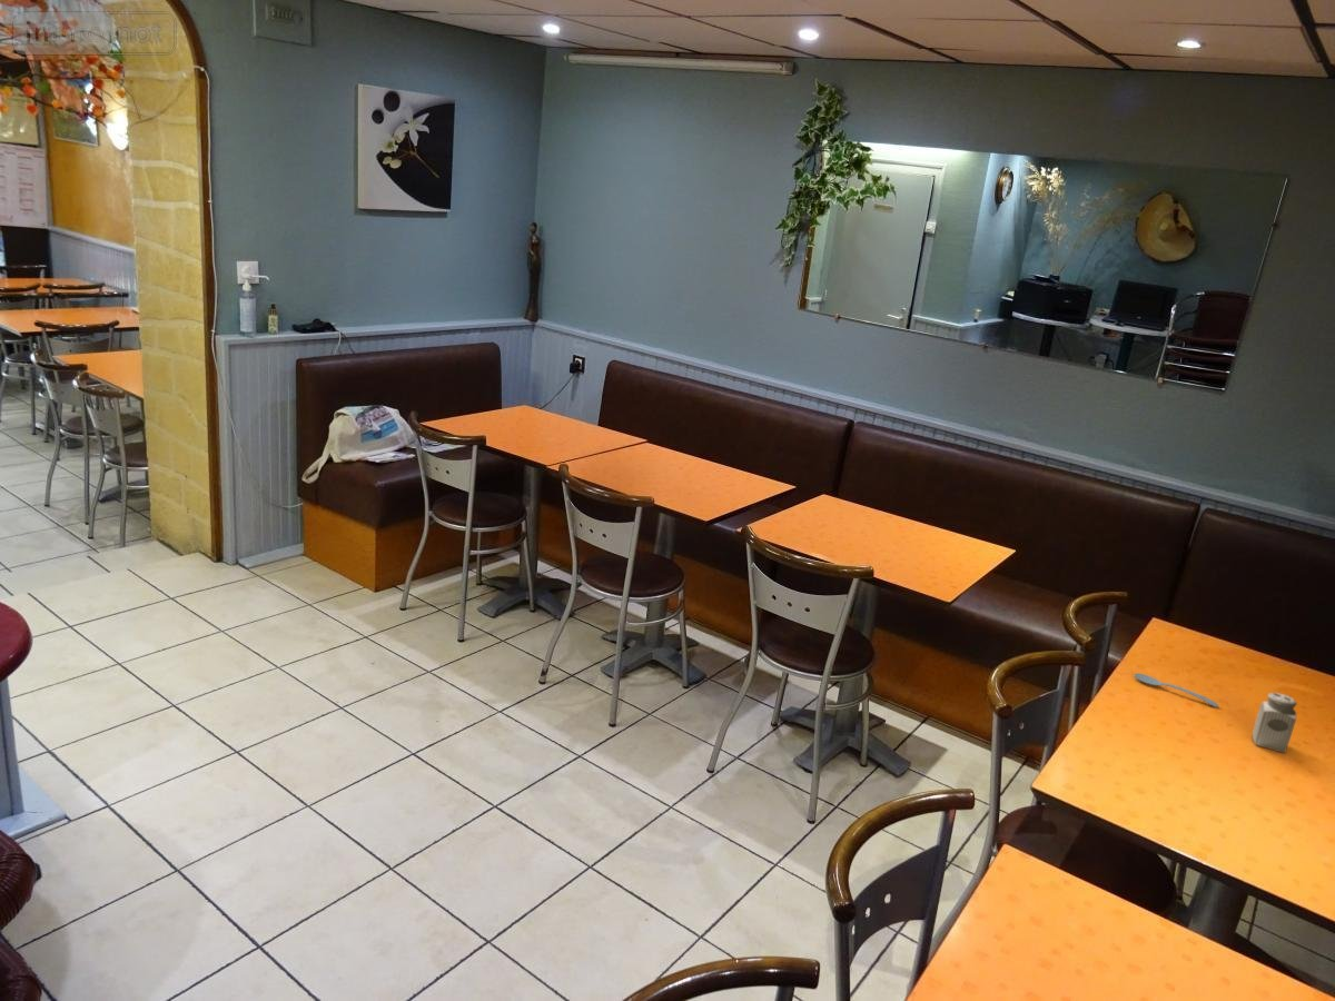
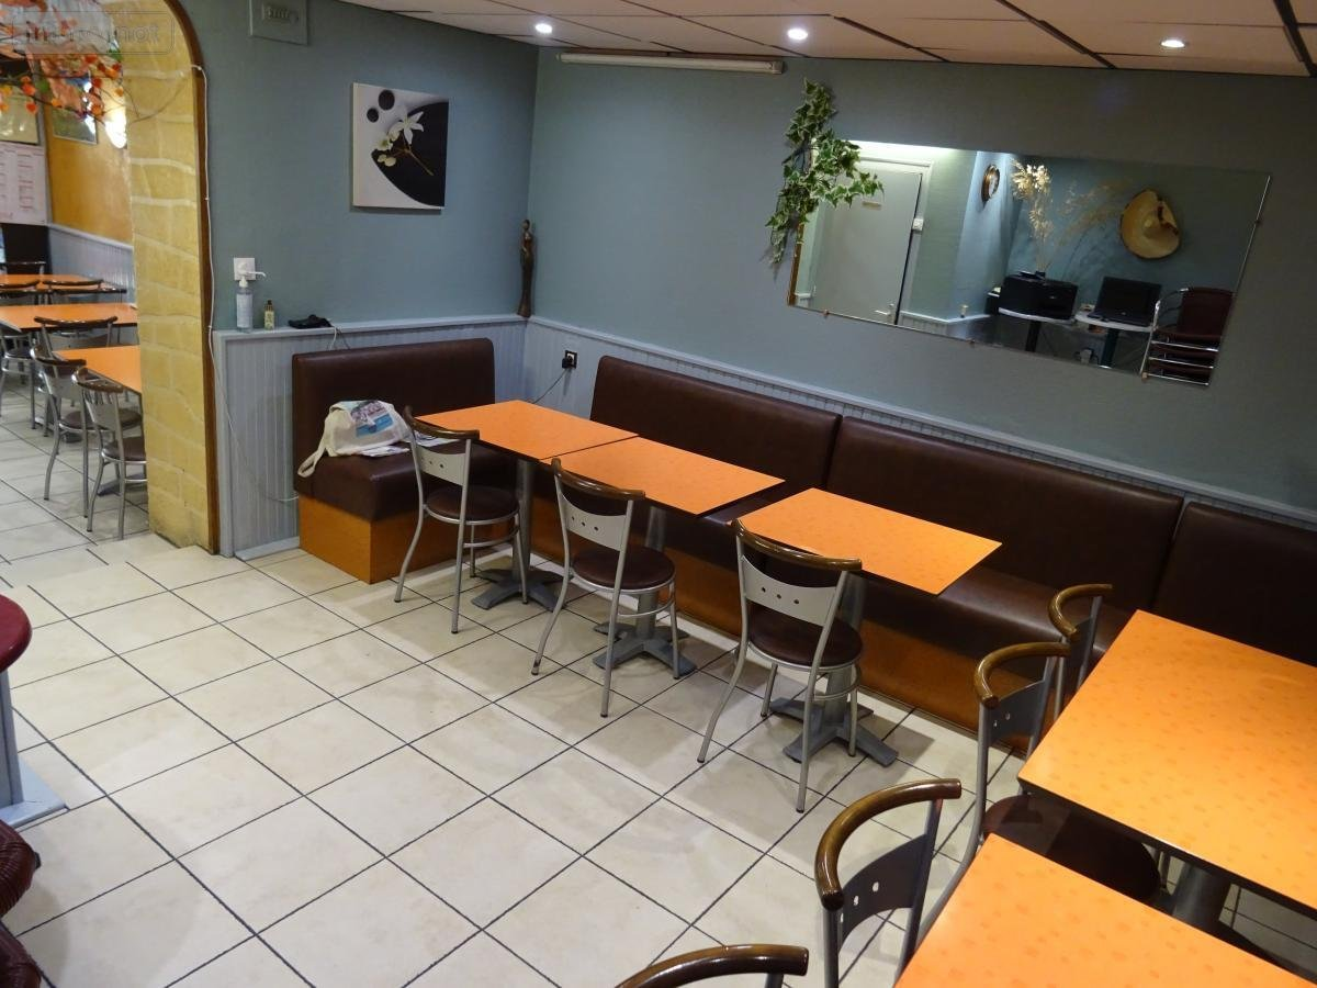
- spoon (1175, 687)
- salt shaker (1275, 720)
